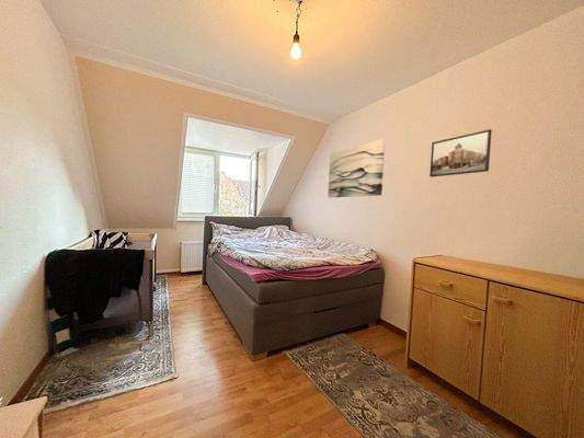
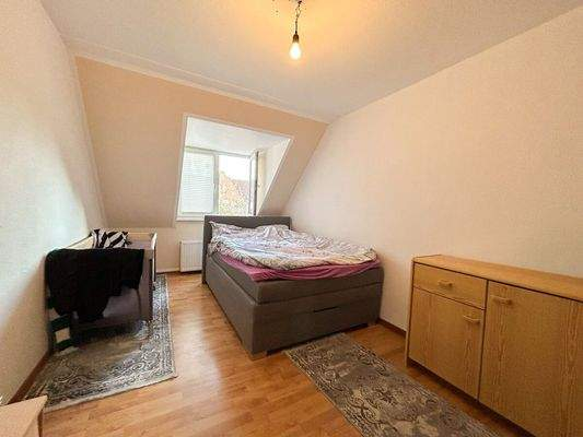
- wall art (352, 172)
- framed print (457, 155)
